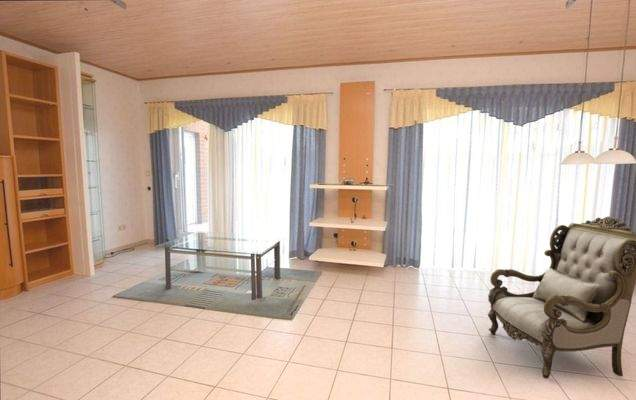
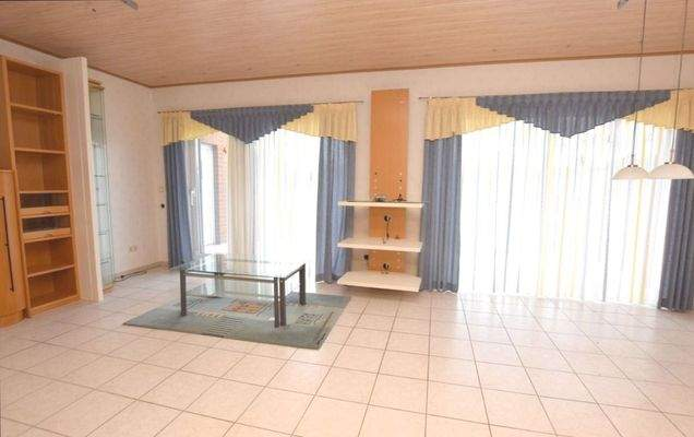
- armchair (561, 286)
